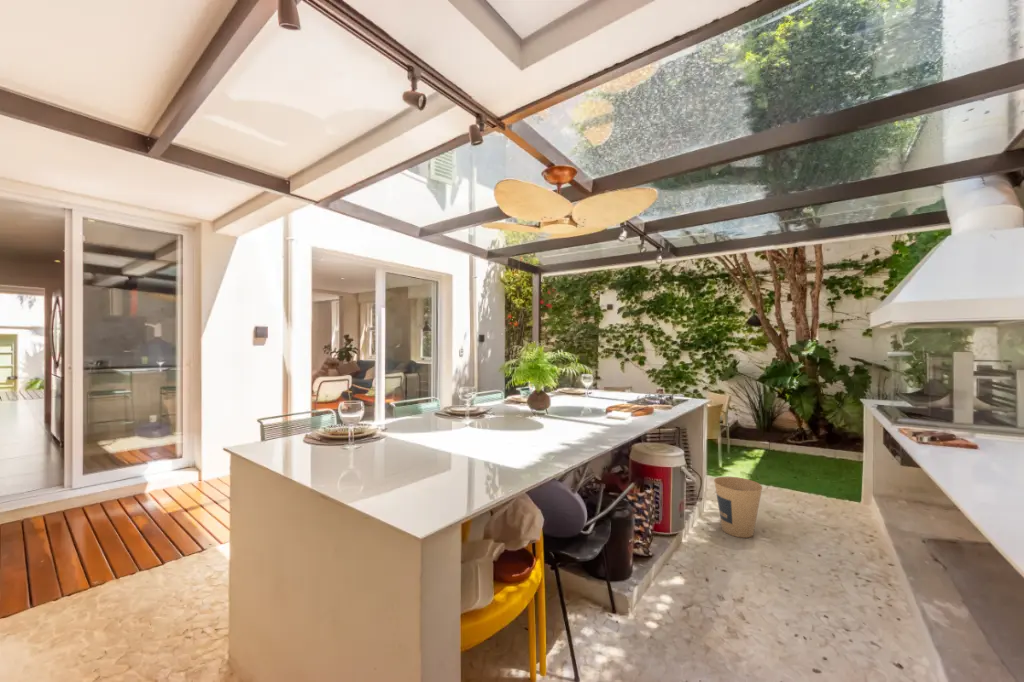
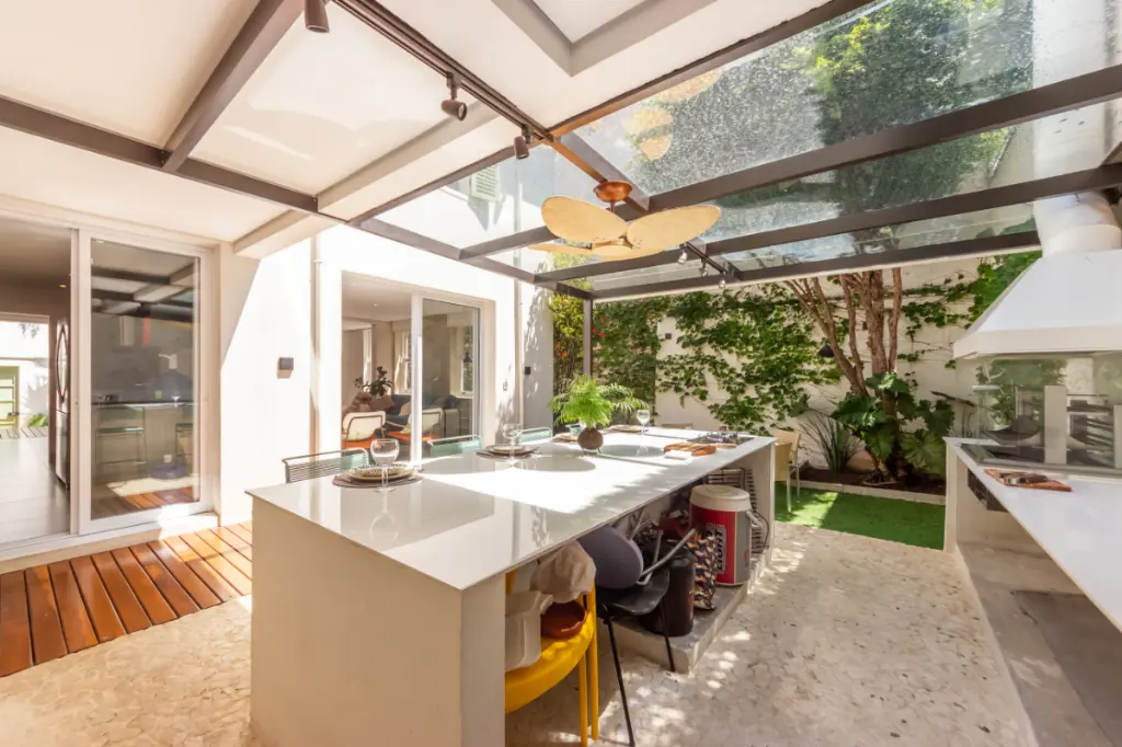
- trash can (737, 507)
